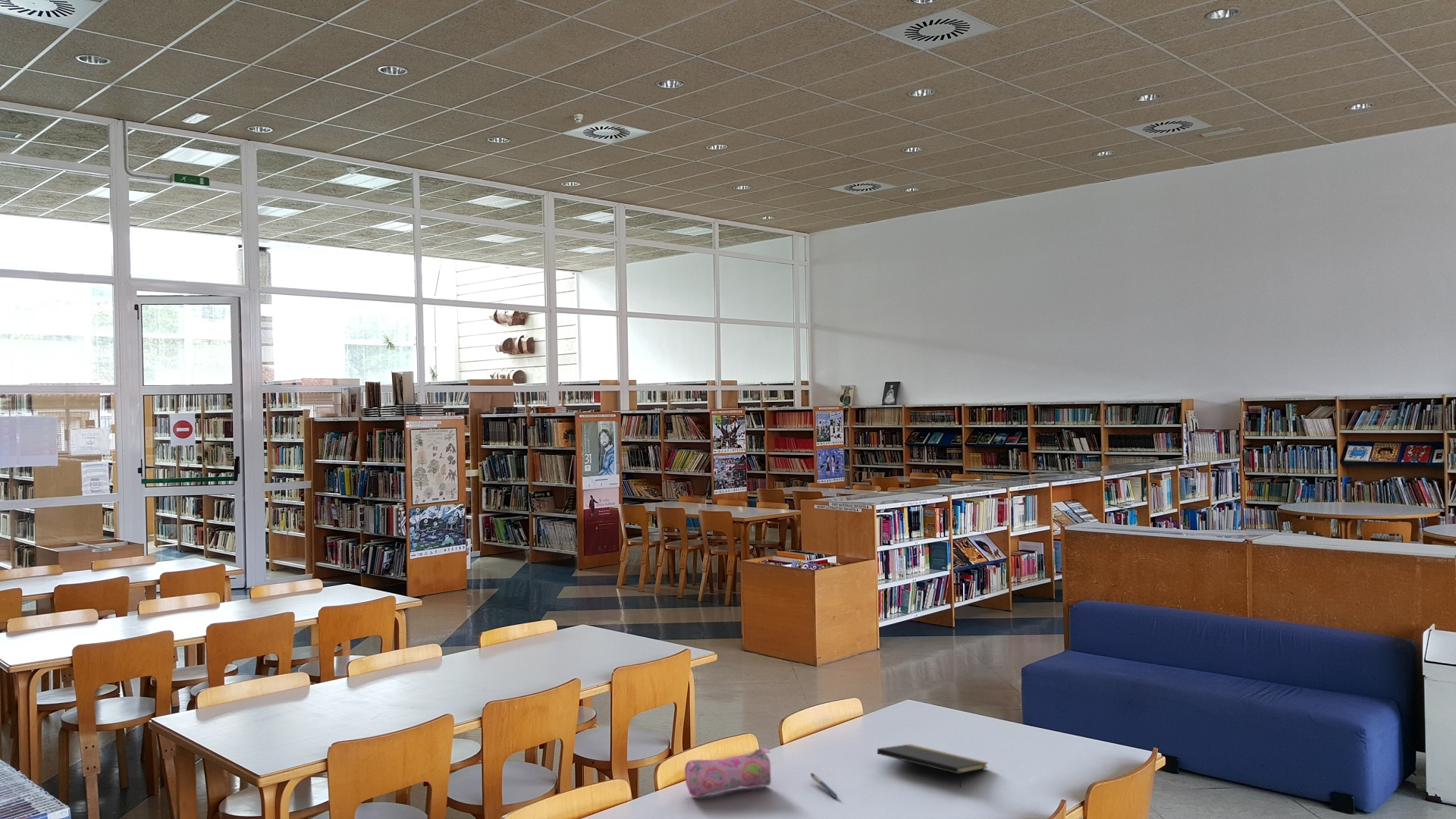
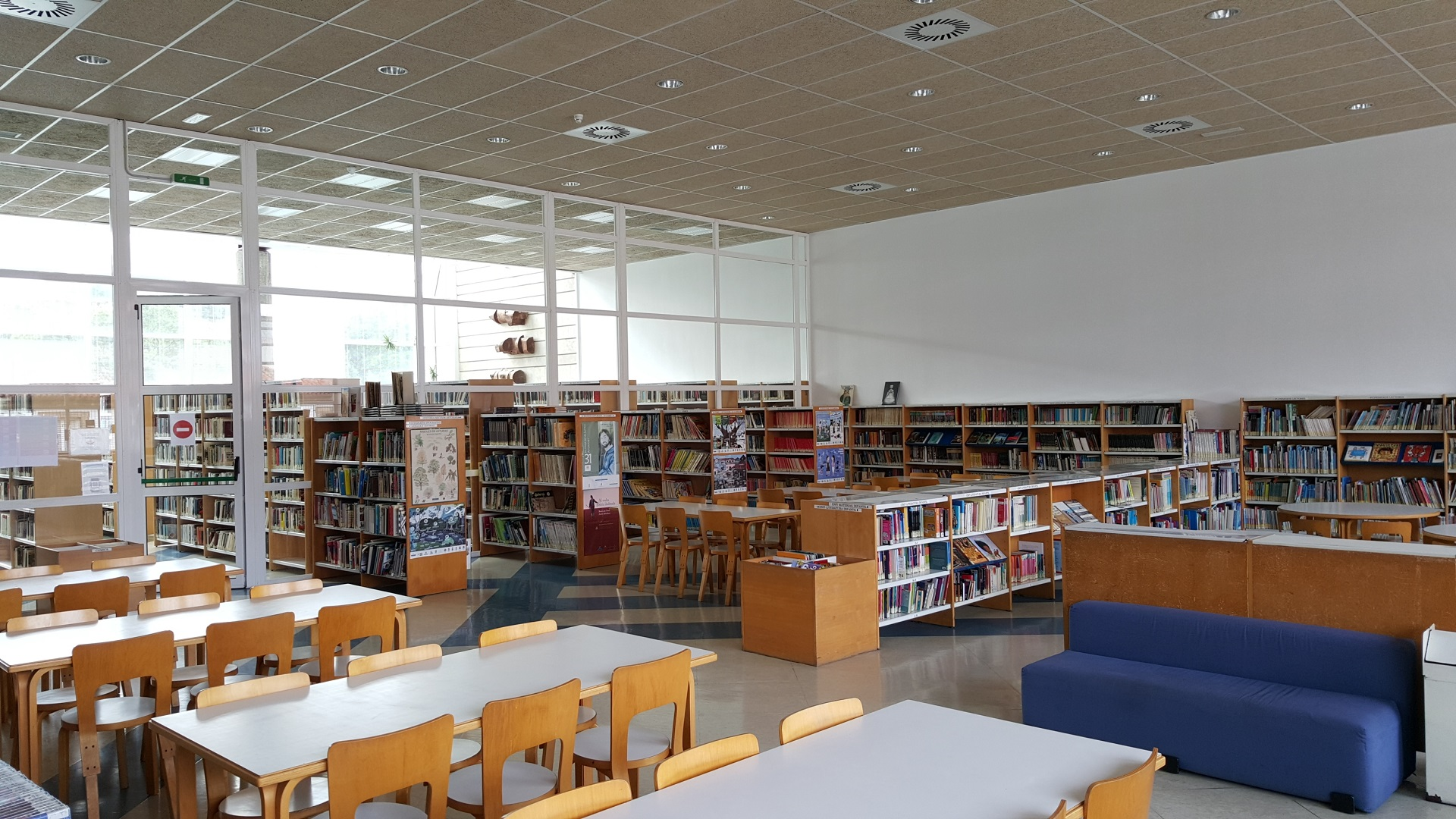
- pencil case (729, 771)
- pen (823, 785)
- notepad (932, 758)
